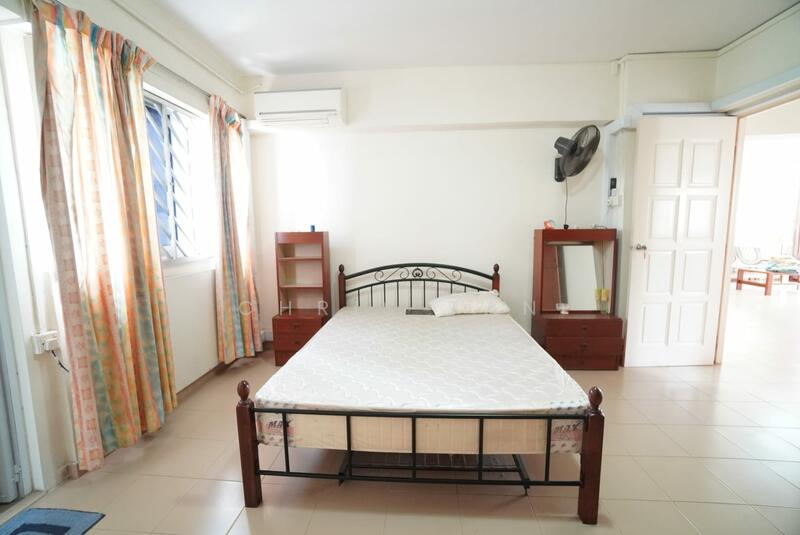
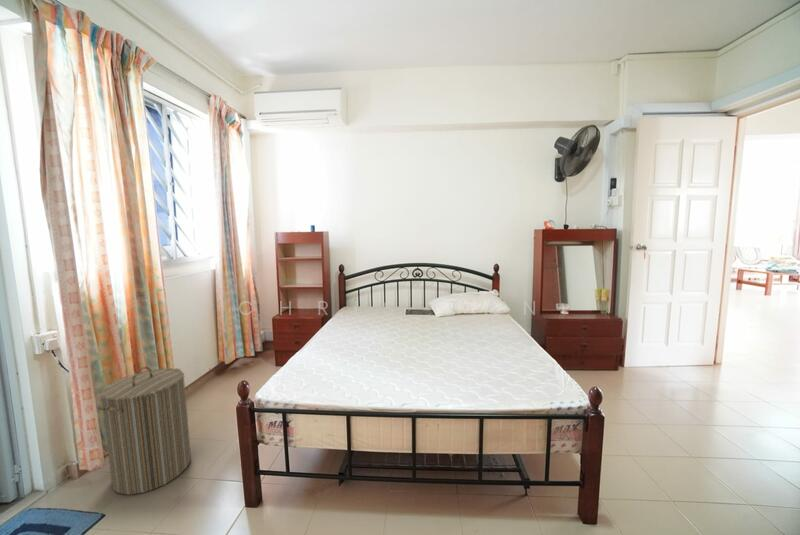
+ laundry hamper (148, 419)
